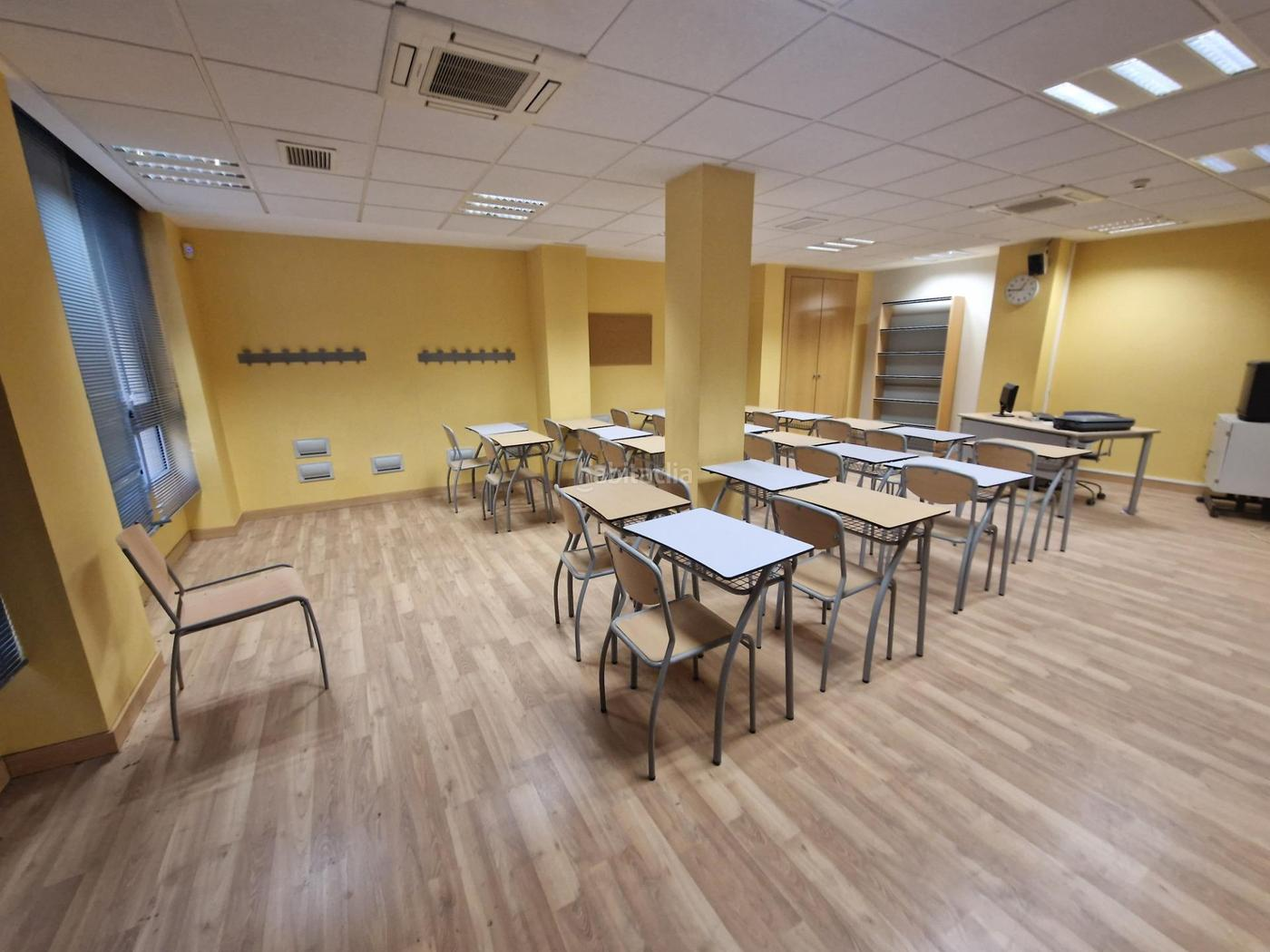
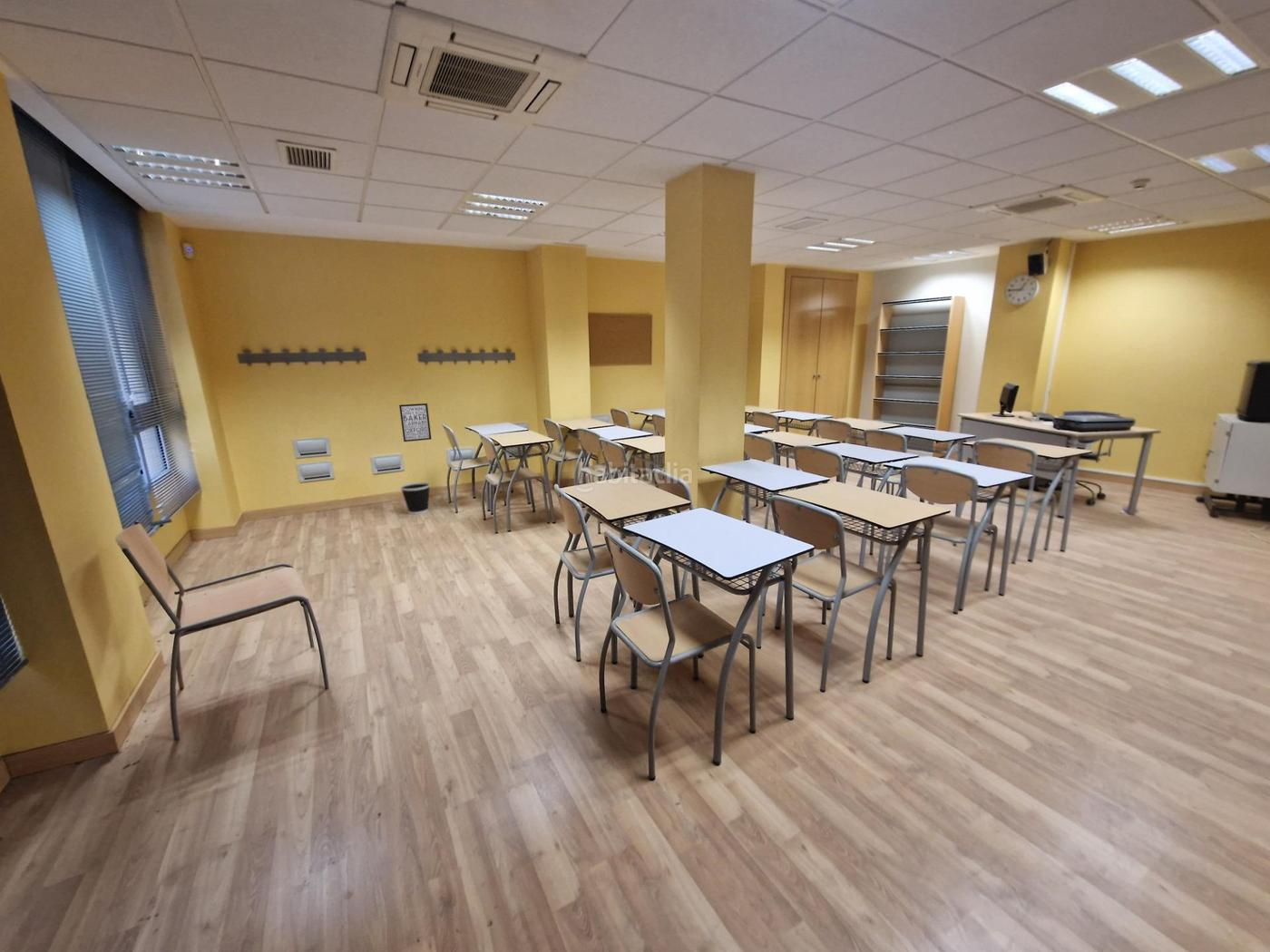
+ wastebasket (416, 498)
+ wall art (415, 422)
